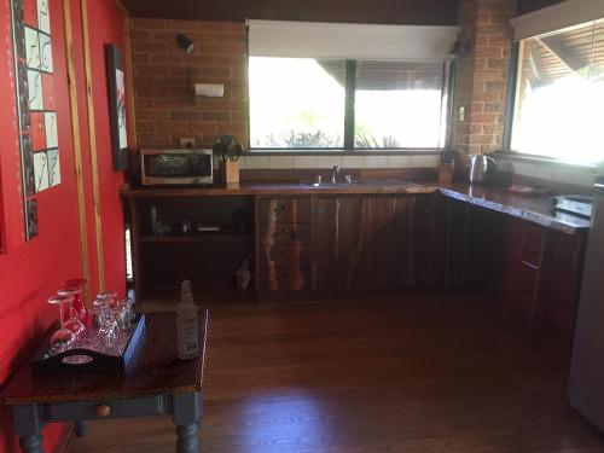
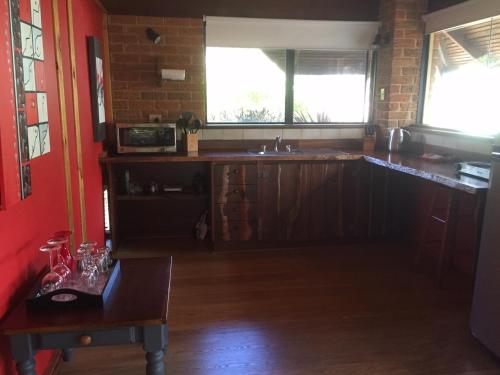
- bottle (186, 318)
